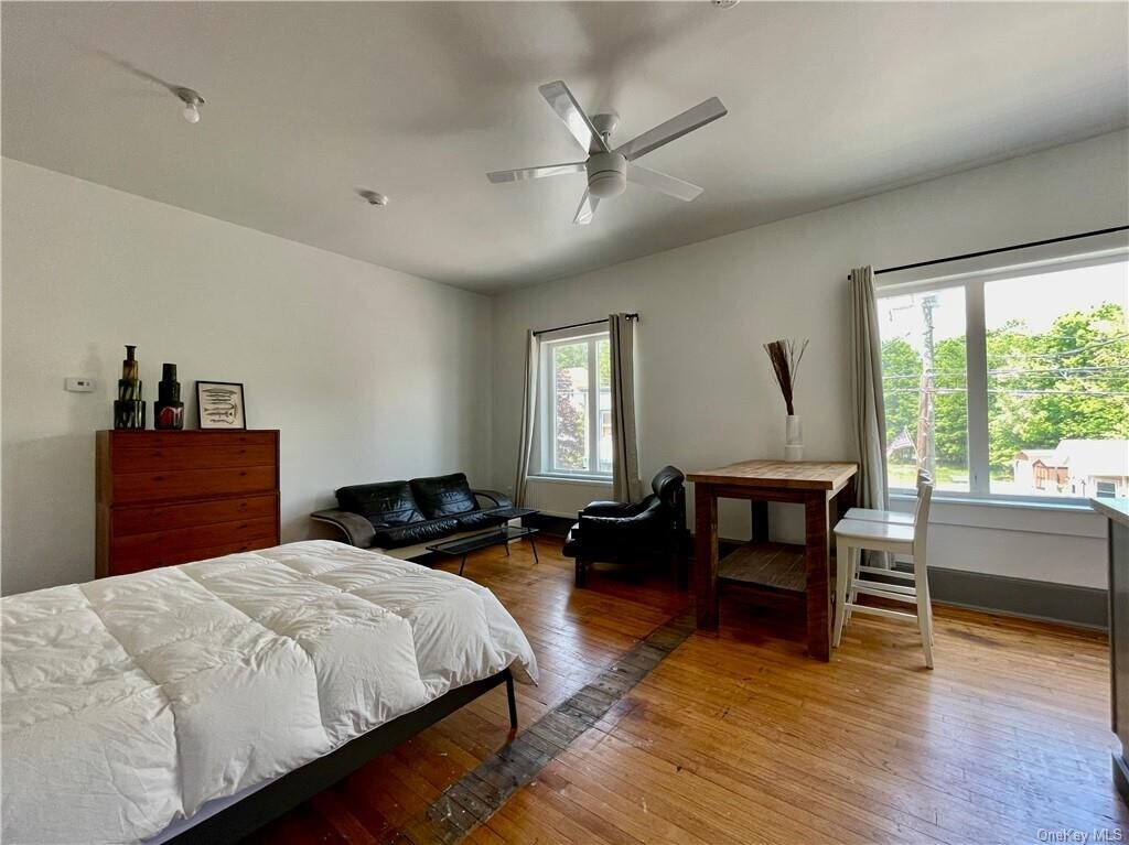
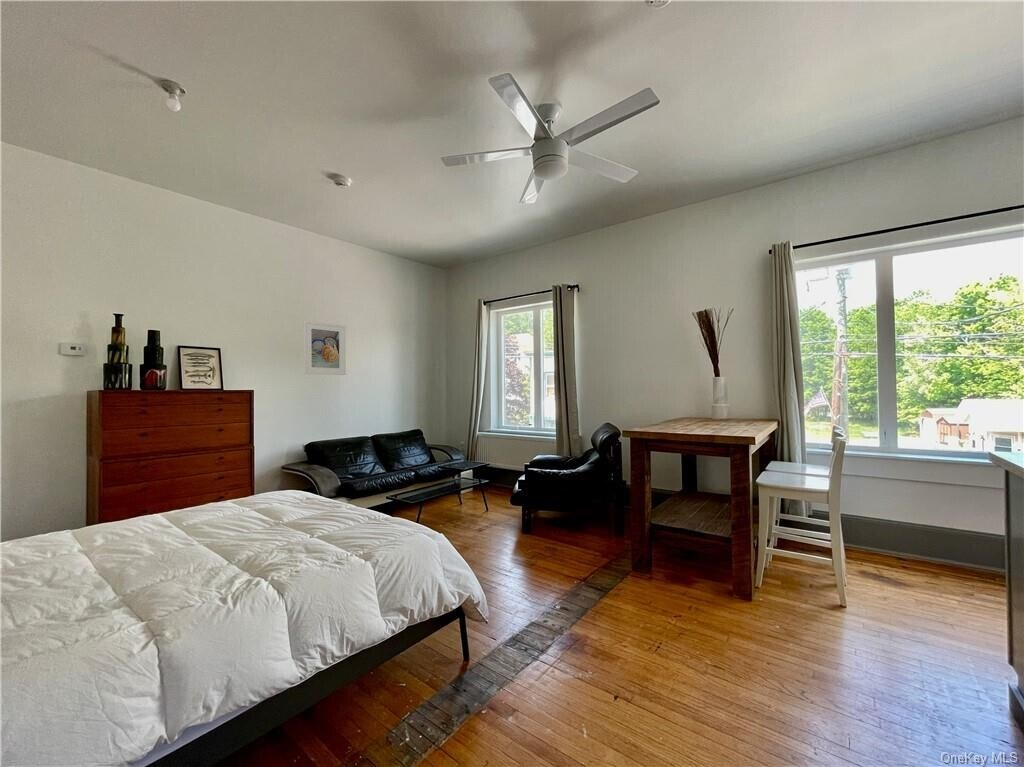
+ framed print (325, 348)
